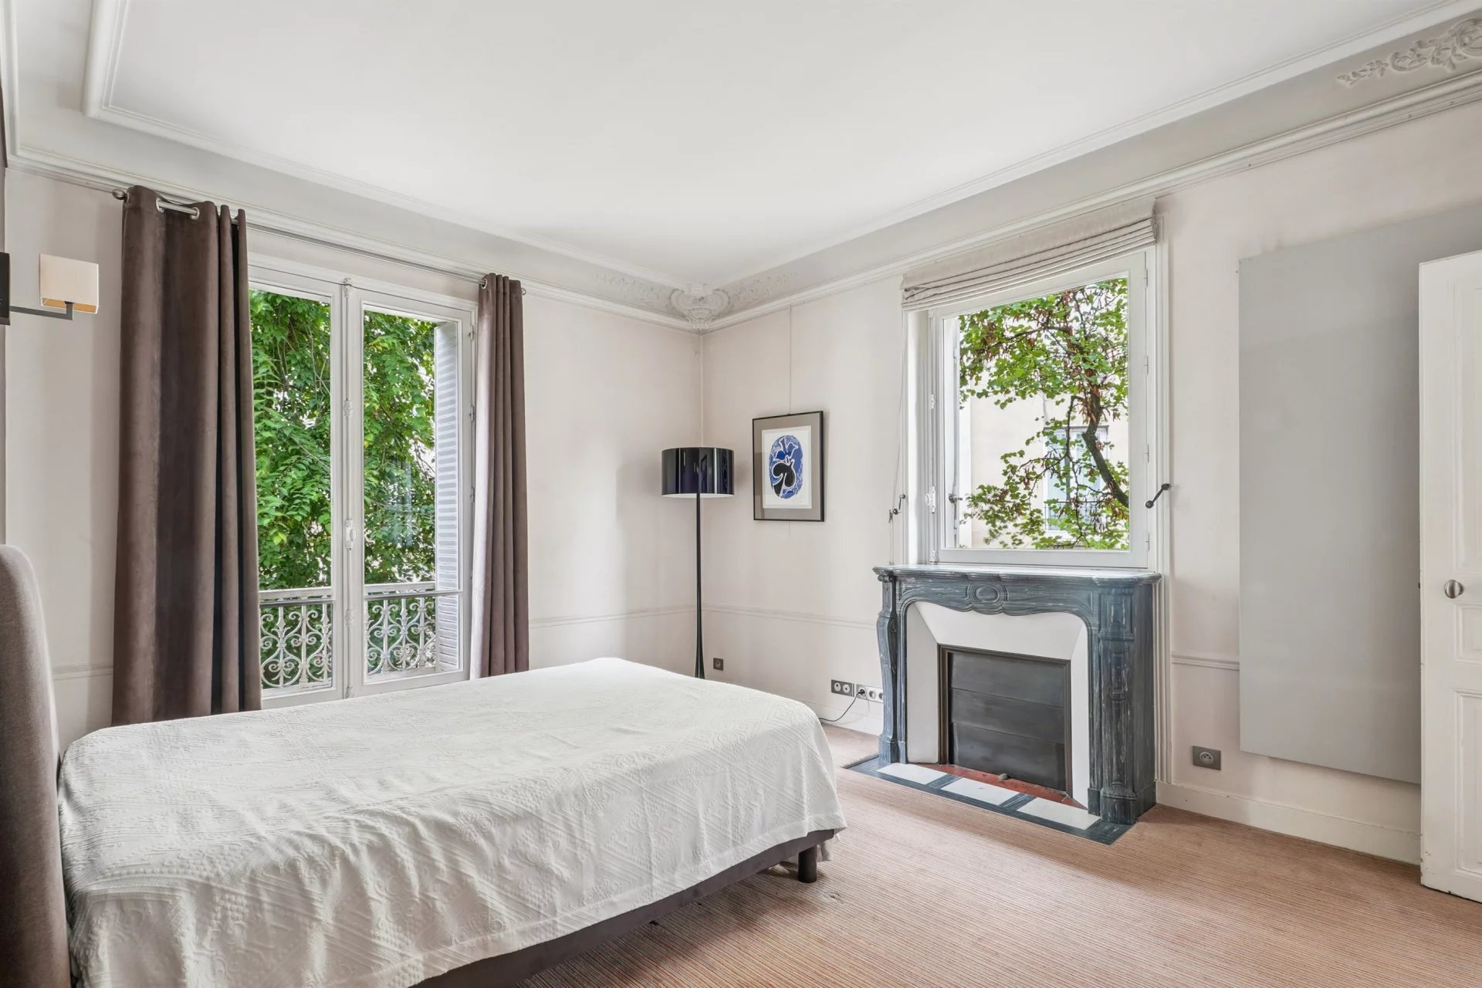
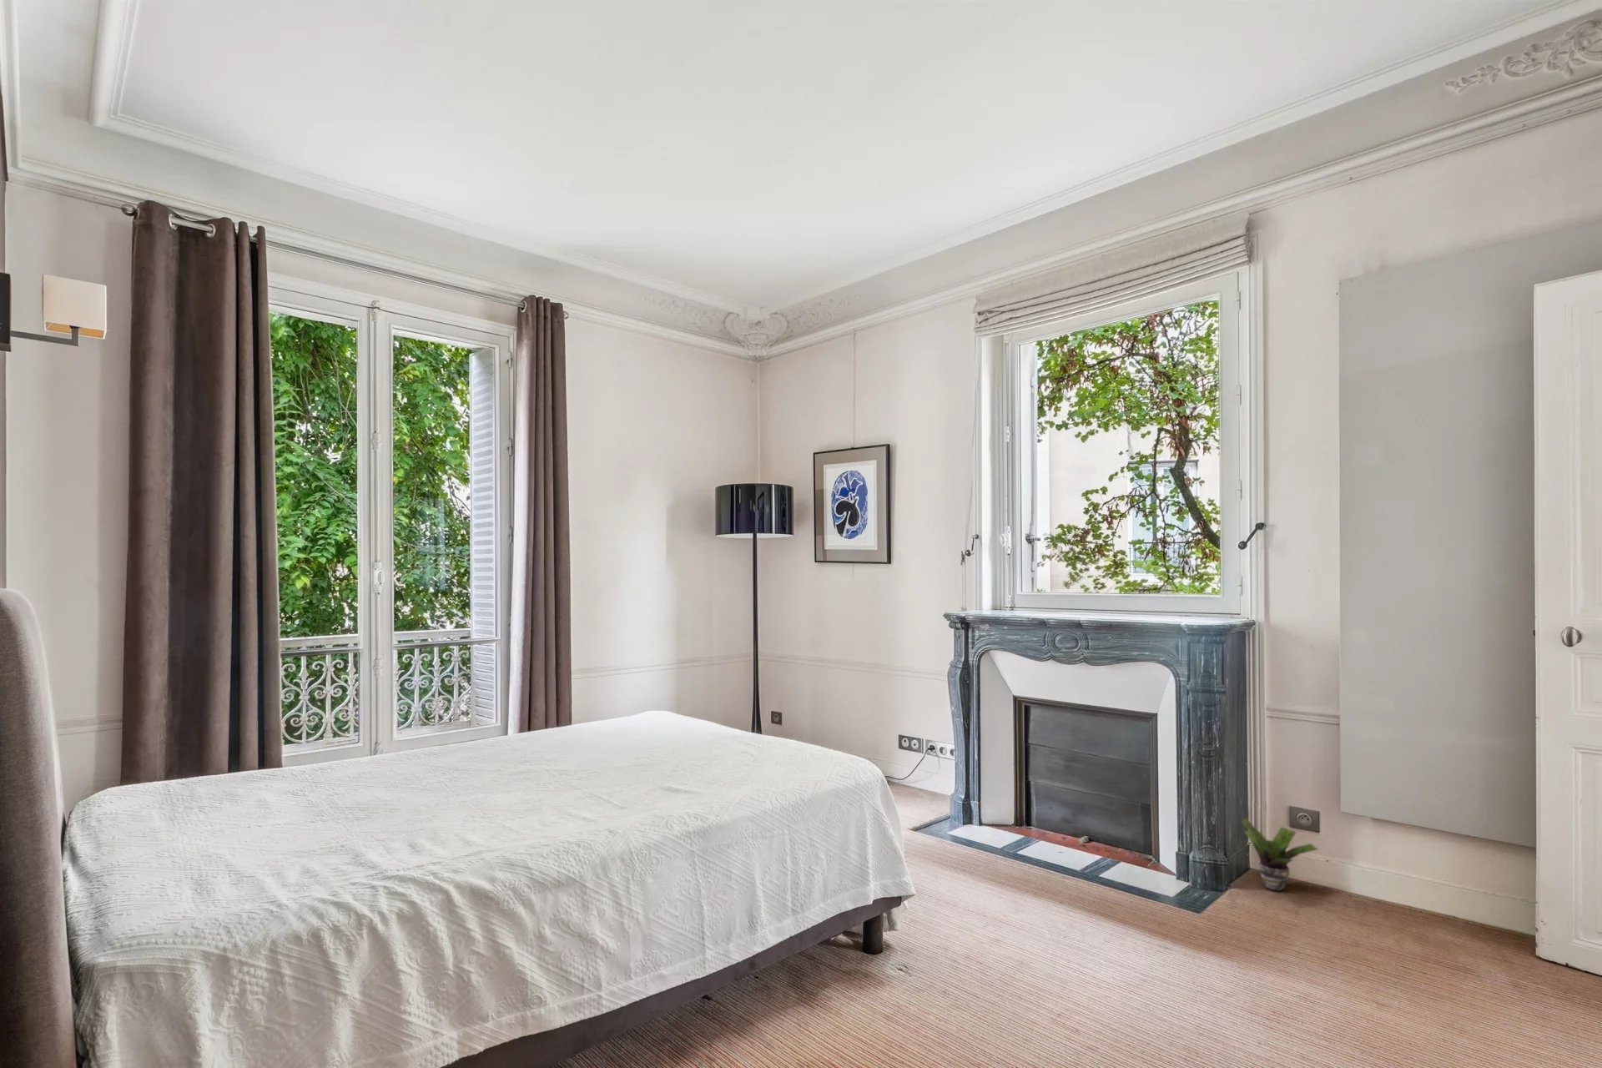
+ potted plant (1273, 857)
